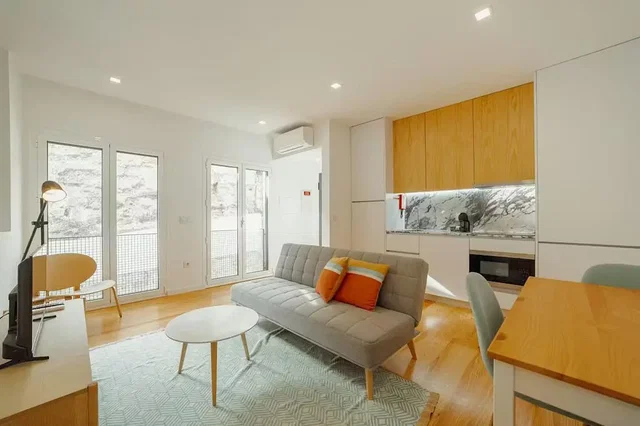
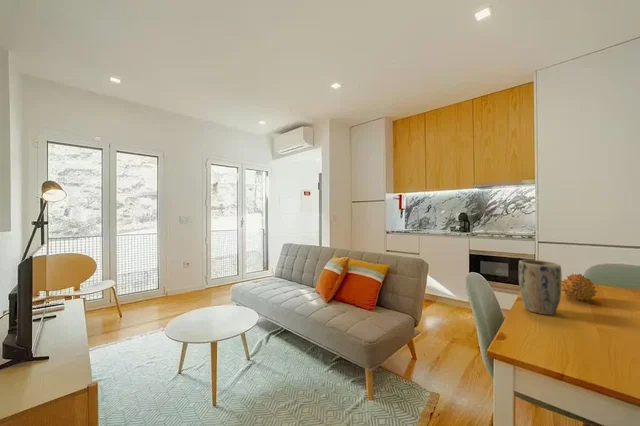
+ plant pot (539, 286)
+ fruit (578, 287)
